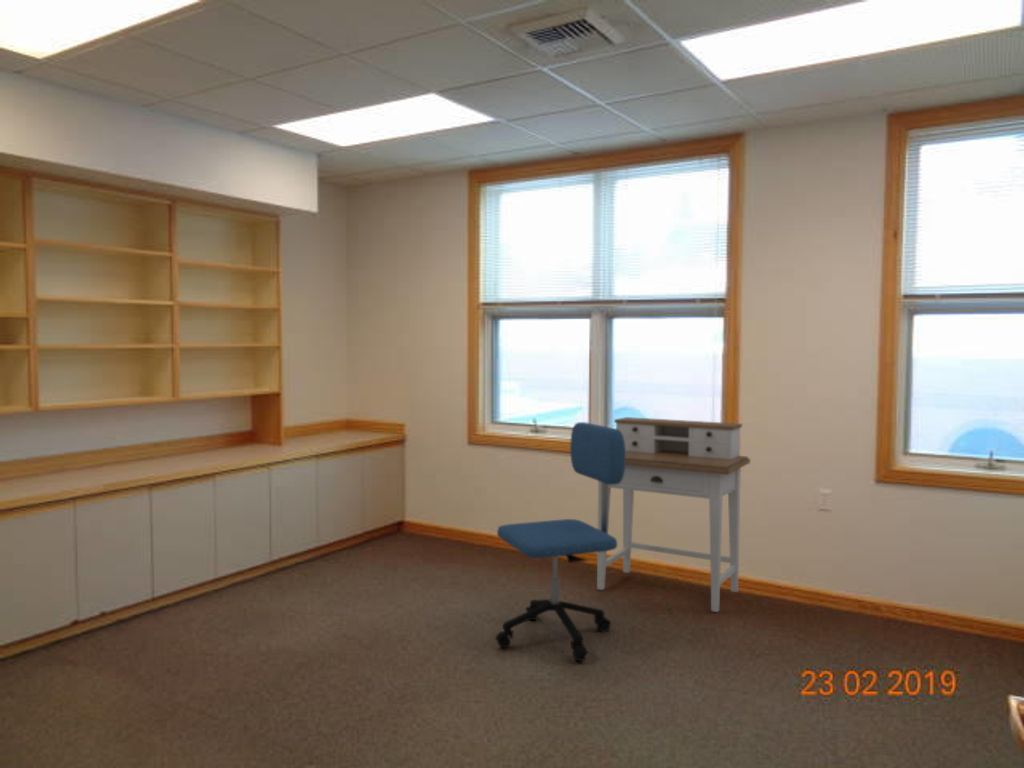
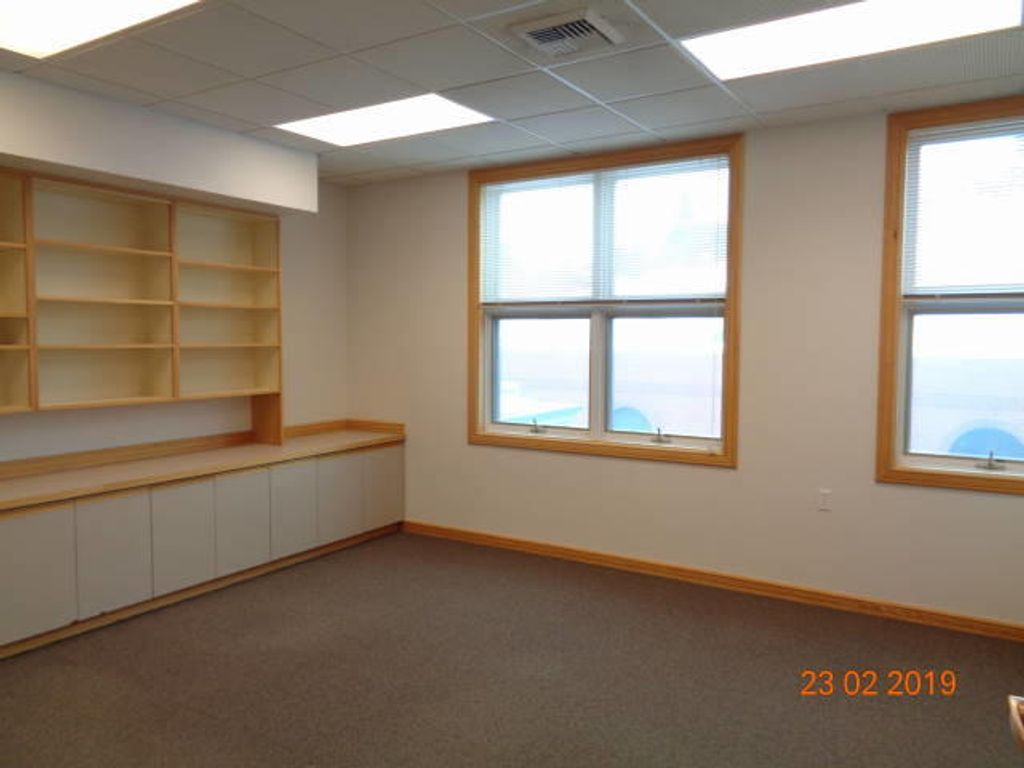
- desk (670, 494)
- office chair (555, 533)
